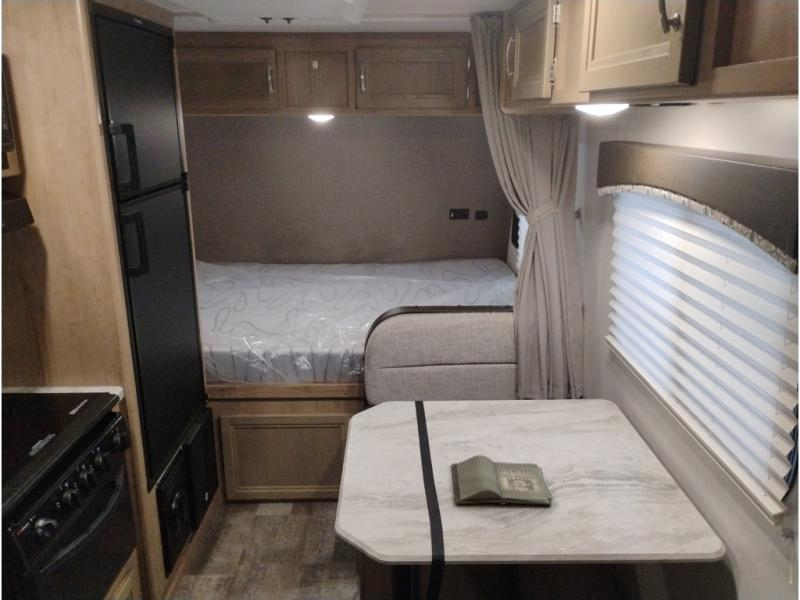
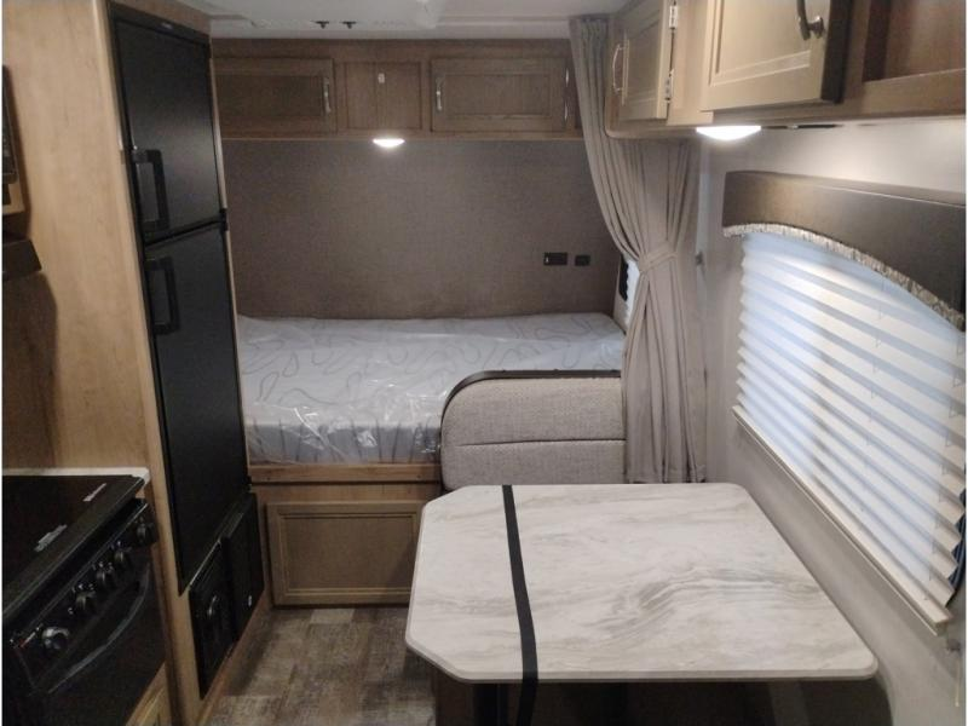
- hardback book (500, 478)
